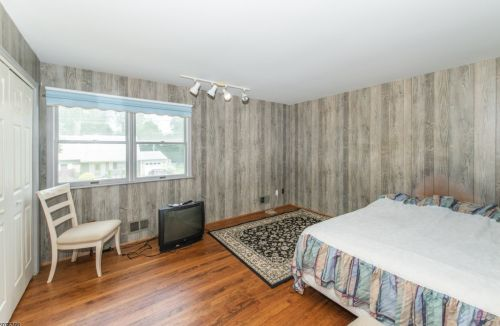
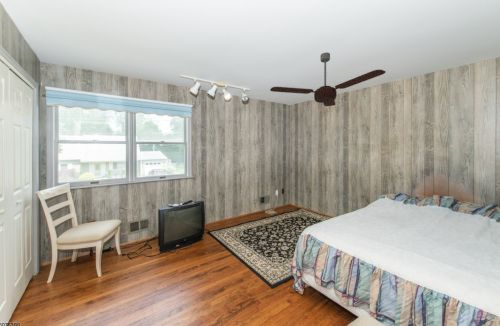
+ ceiling fan (324, 80)
